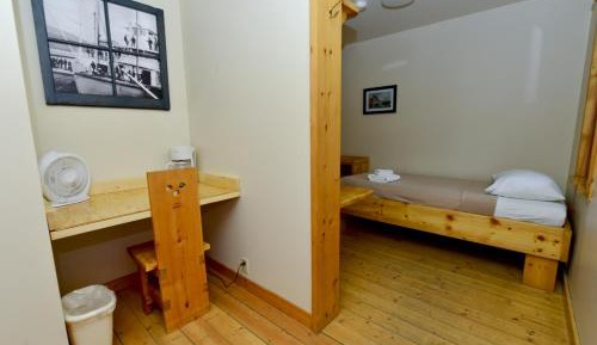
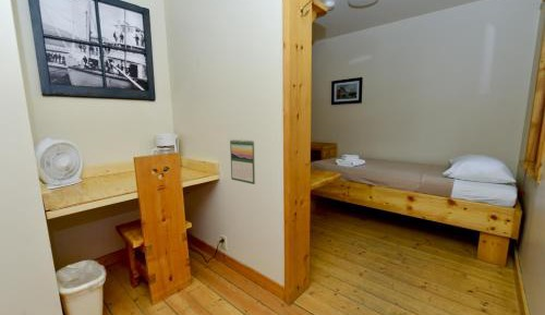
+ calendar (242, 160)
